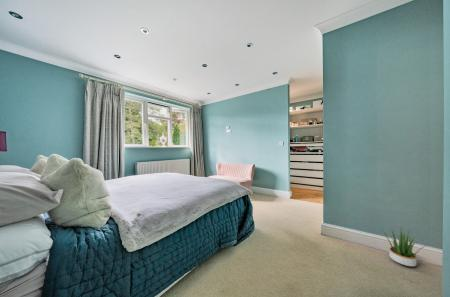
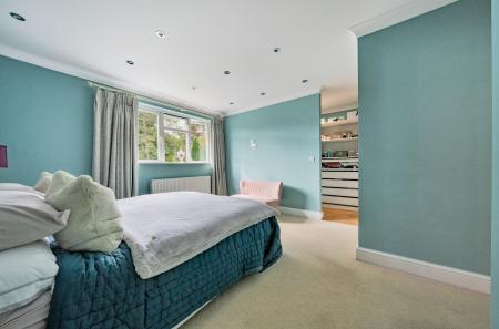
- potted plant (402, 246)
